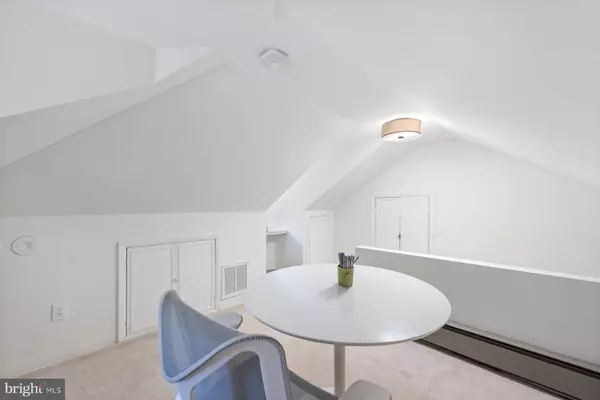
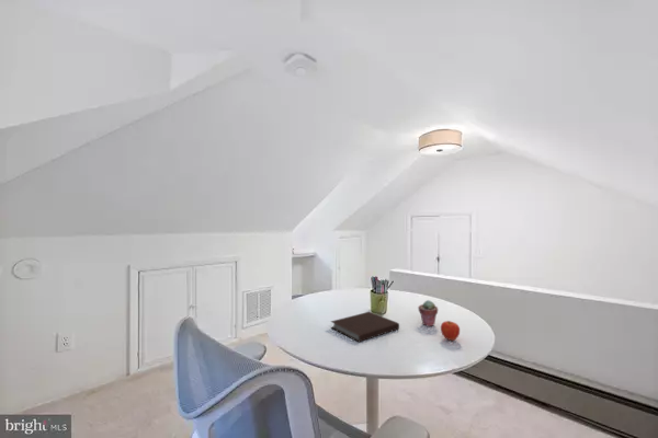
+ fruit (450, 330)
+ notebook (364, 325)
+ potted succulent (428, 312)
